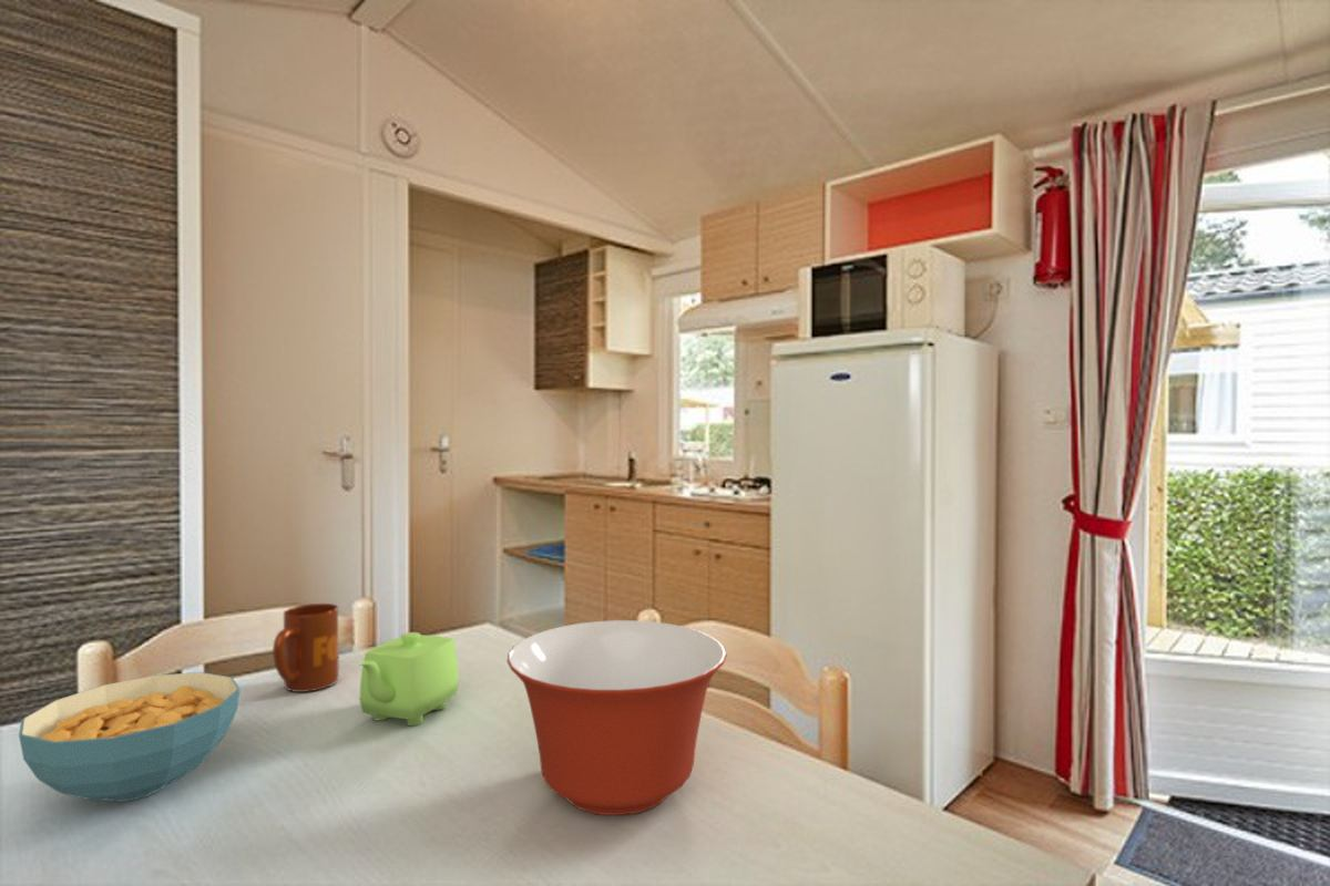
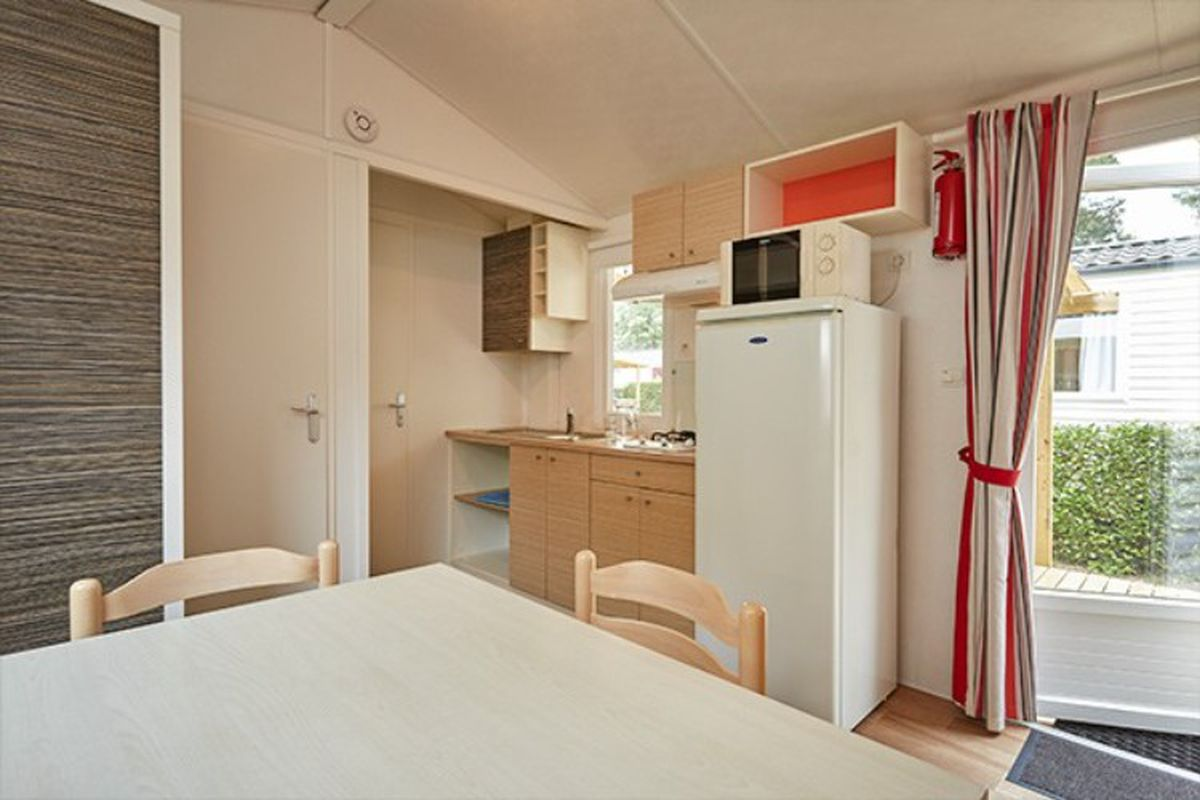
- mug (303, 650)
- cereal bowl (136, 745)
- teapot (405, 676)
- mixing bowl (617, 718)
